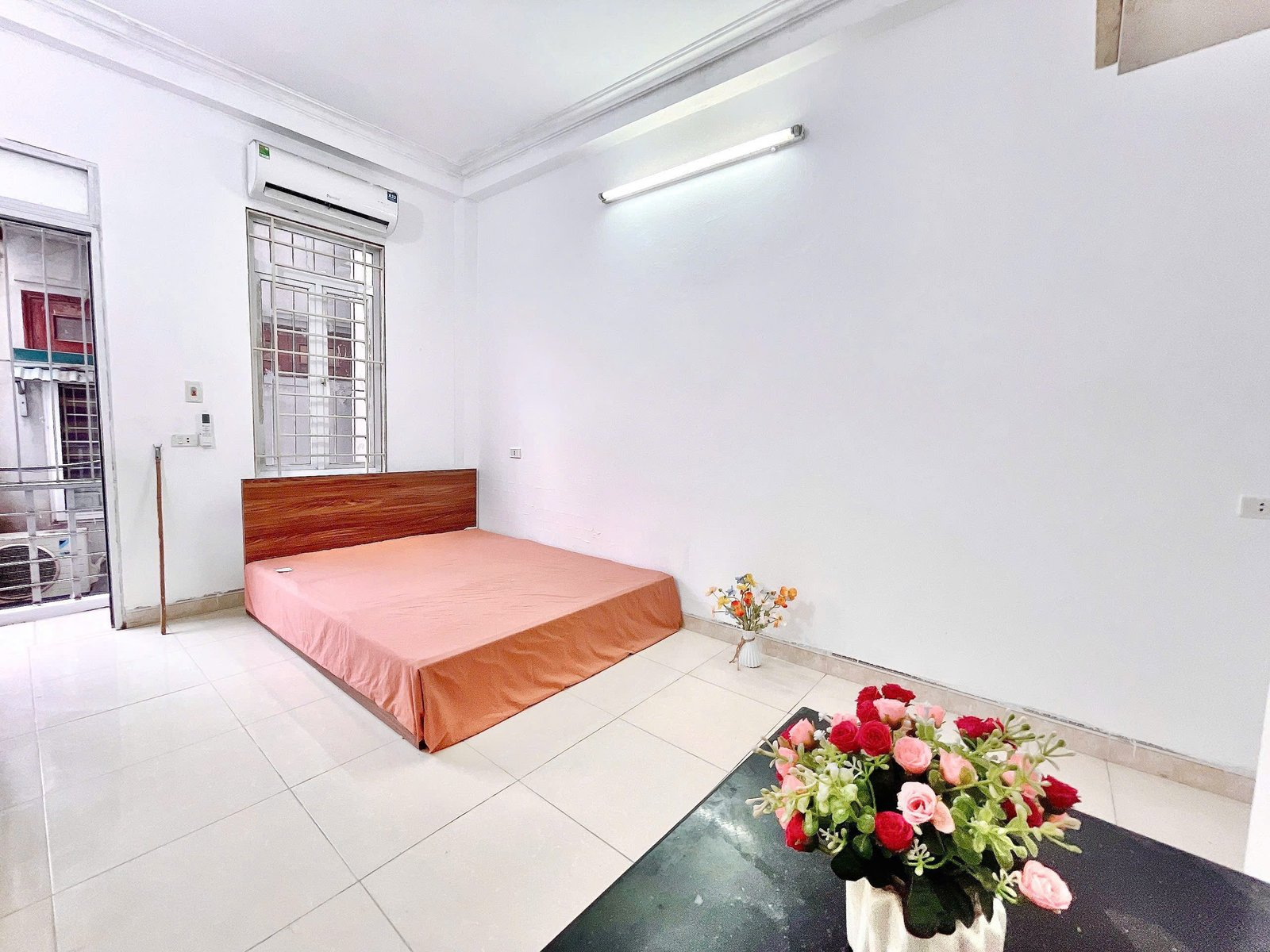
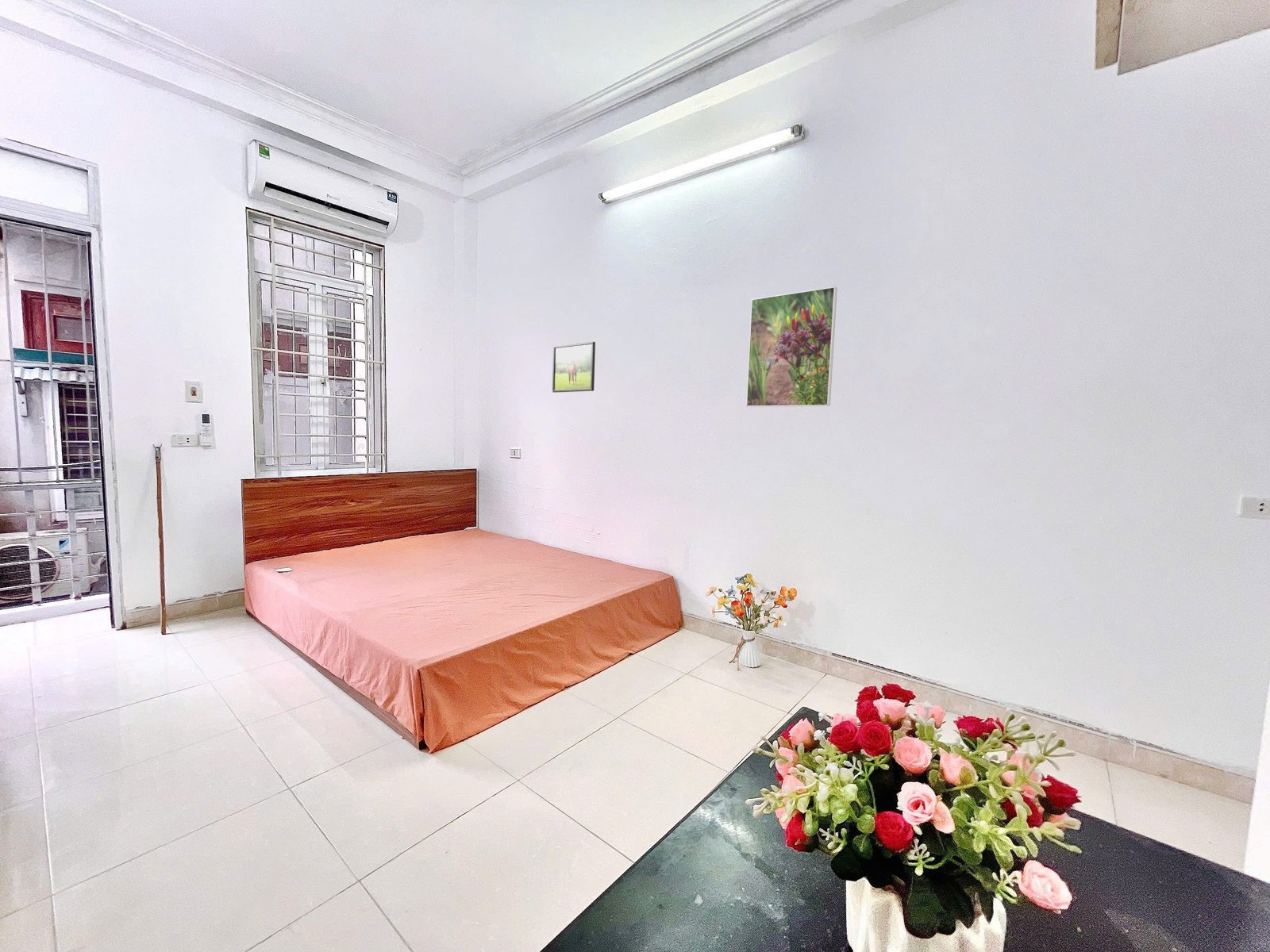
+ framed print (573, 367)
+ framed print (789, 350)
